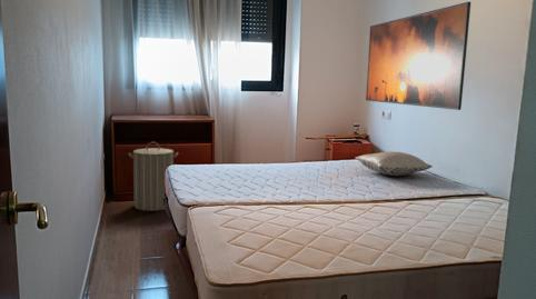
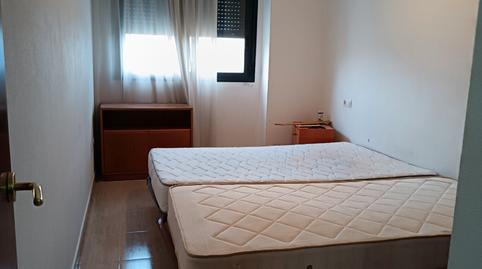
- laundry hamper (153, 173)
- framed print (407, 60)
- pillow (391, 162)
